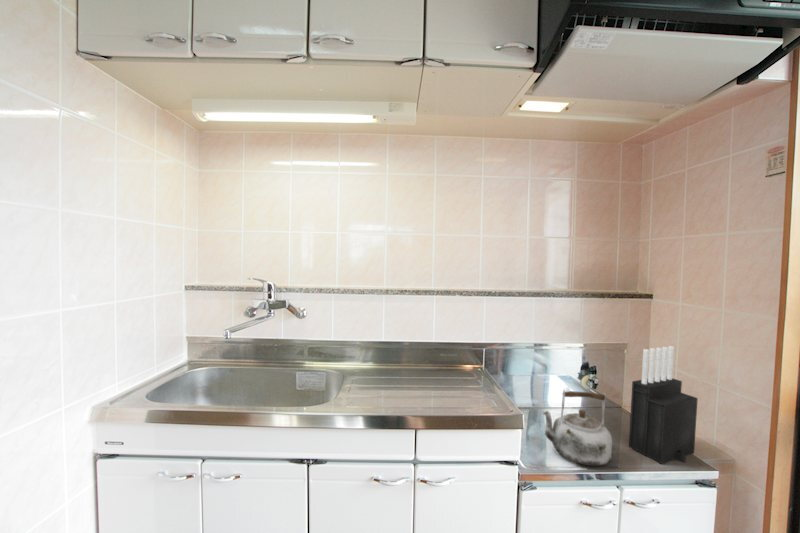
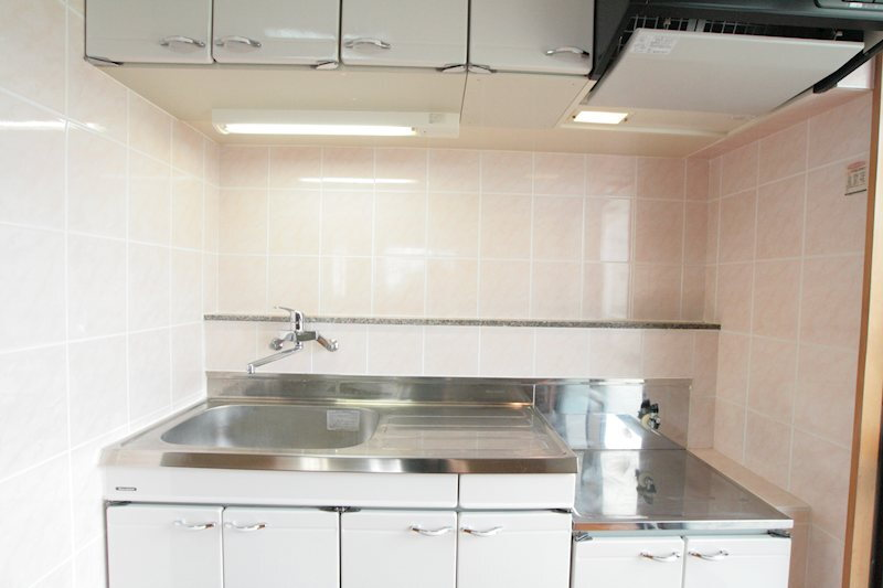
- kettle (575, 422)
- knife block (667, 401)
